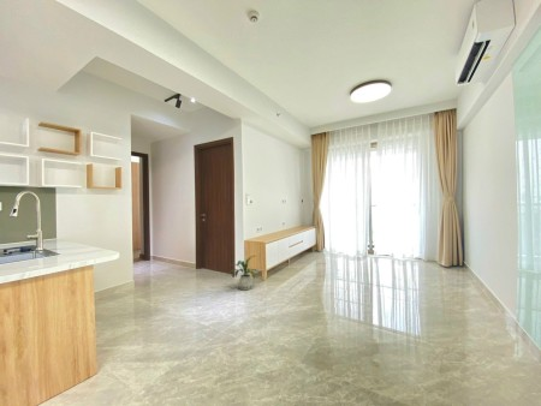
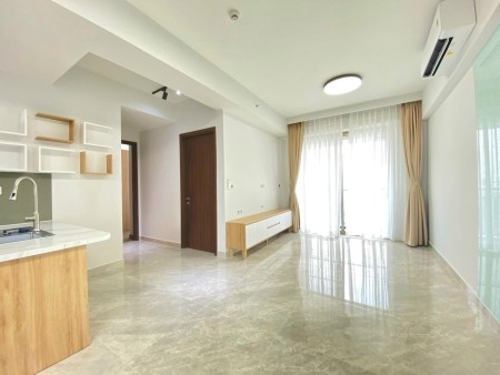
- house plant (242, 270)
